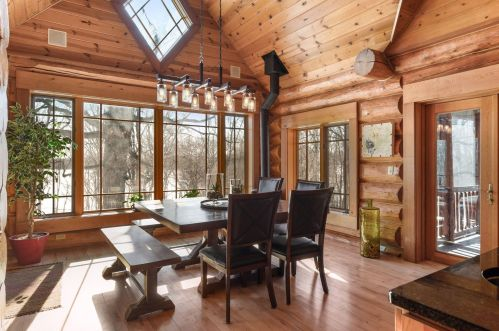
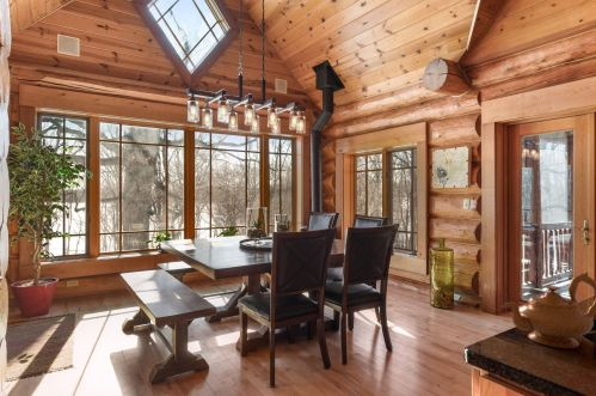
+ teapot (552, 306)
